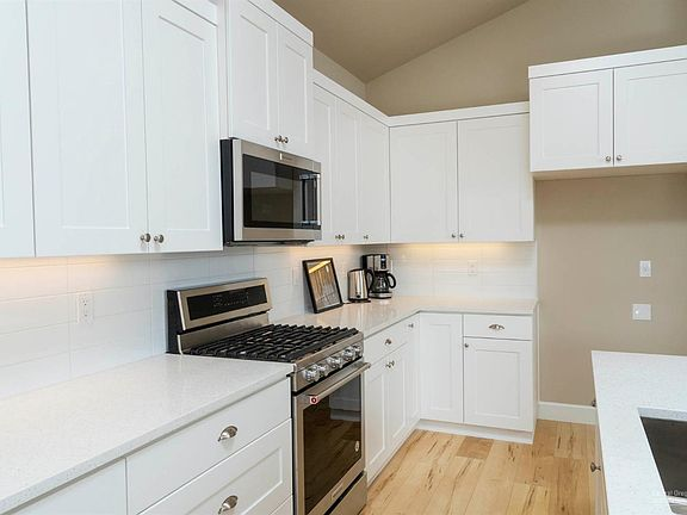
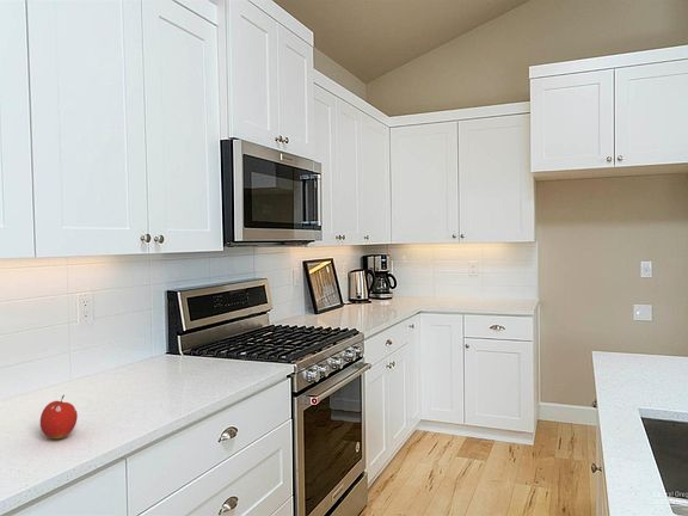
+ fruit (59, 416)
